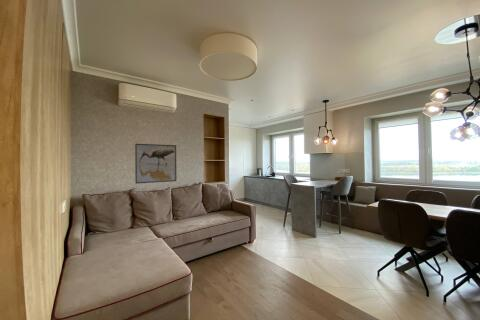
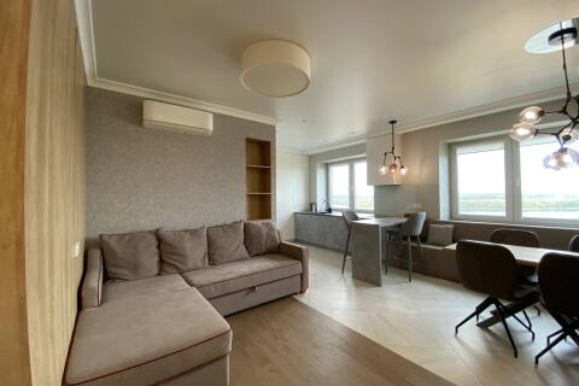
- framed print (156, 163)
